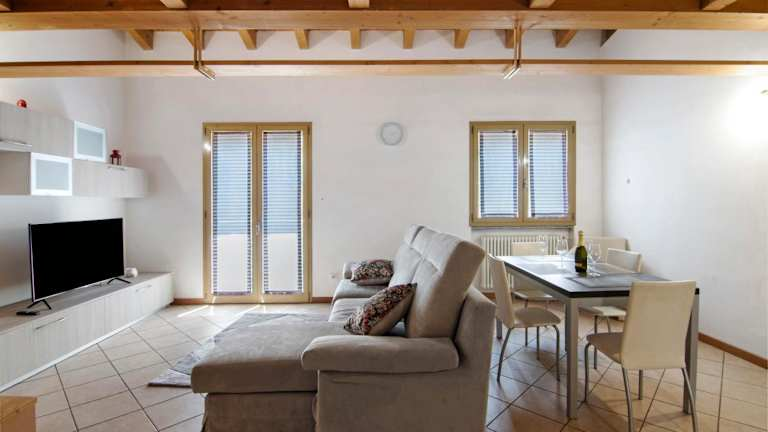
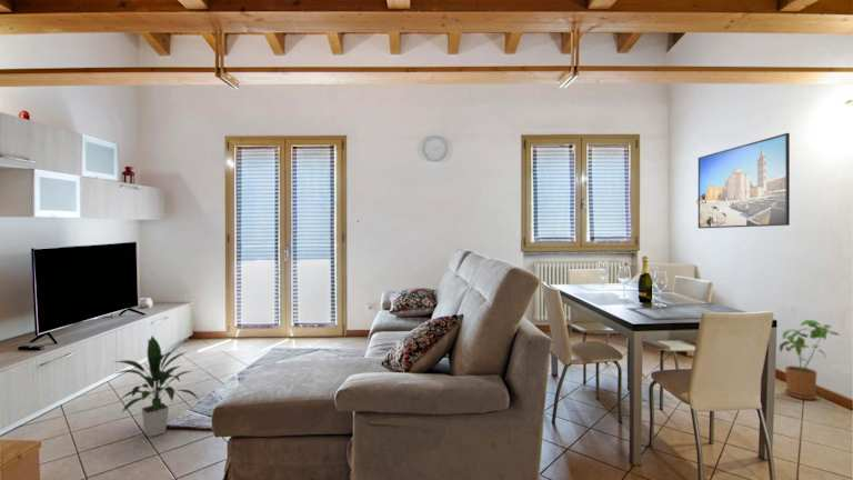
+ indoor plant (160, 384)
+ house plant (801, 358)
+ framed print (737, 187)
